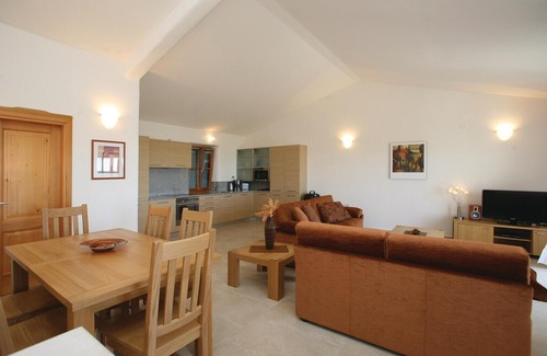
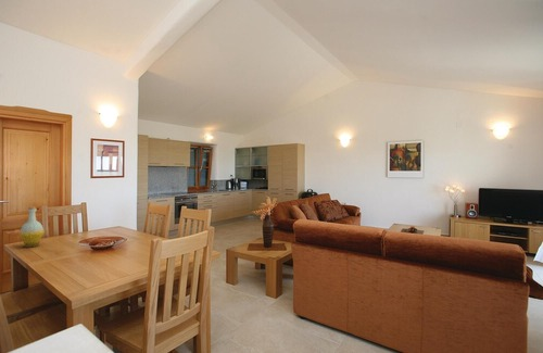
+ bottle (31, 226)
